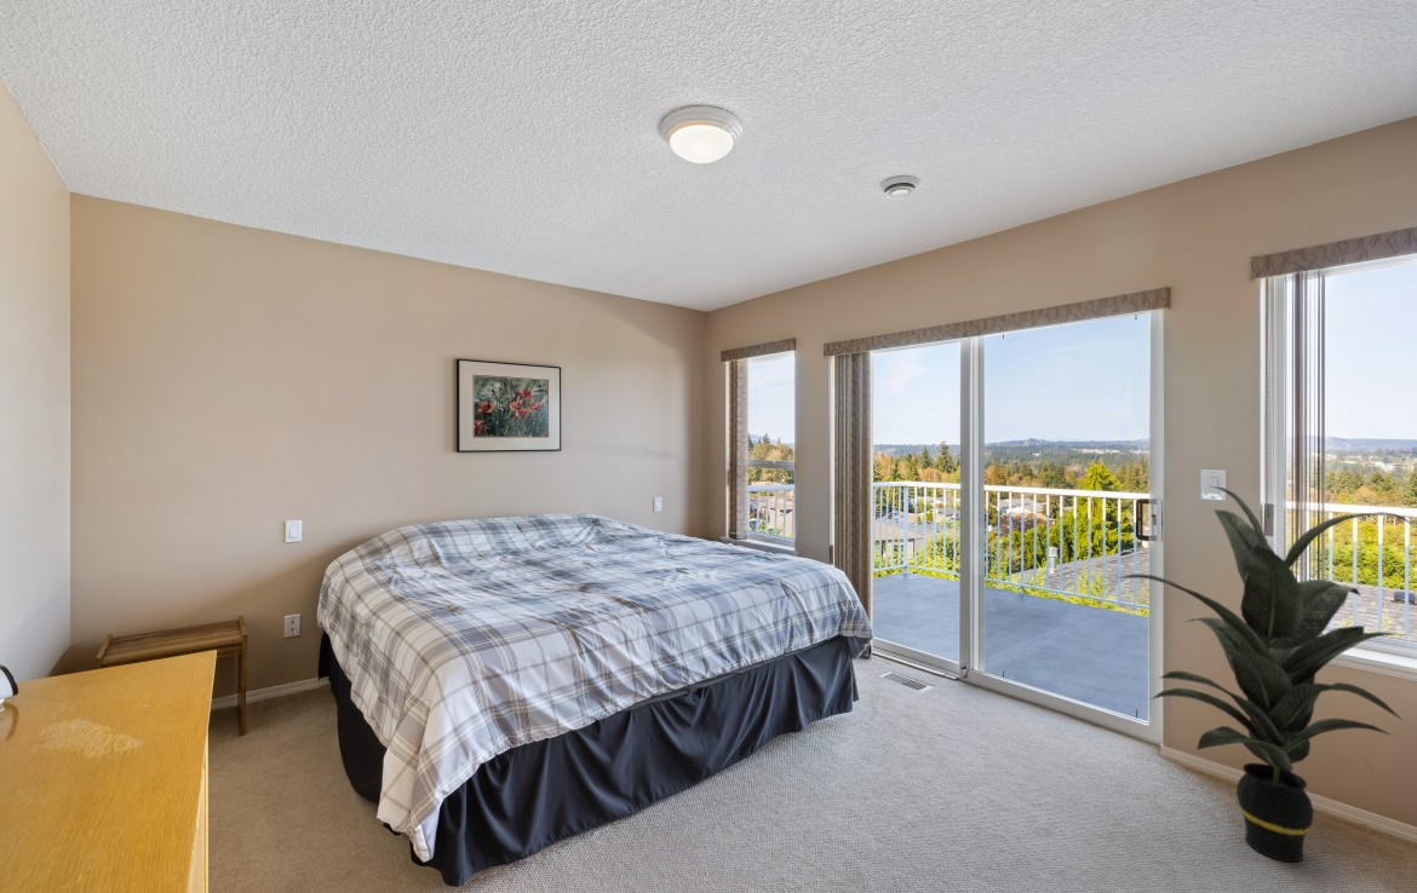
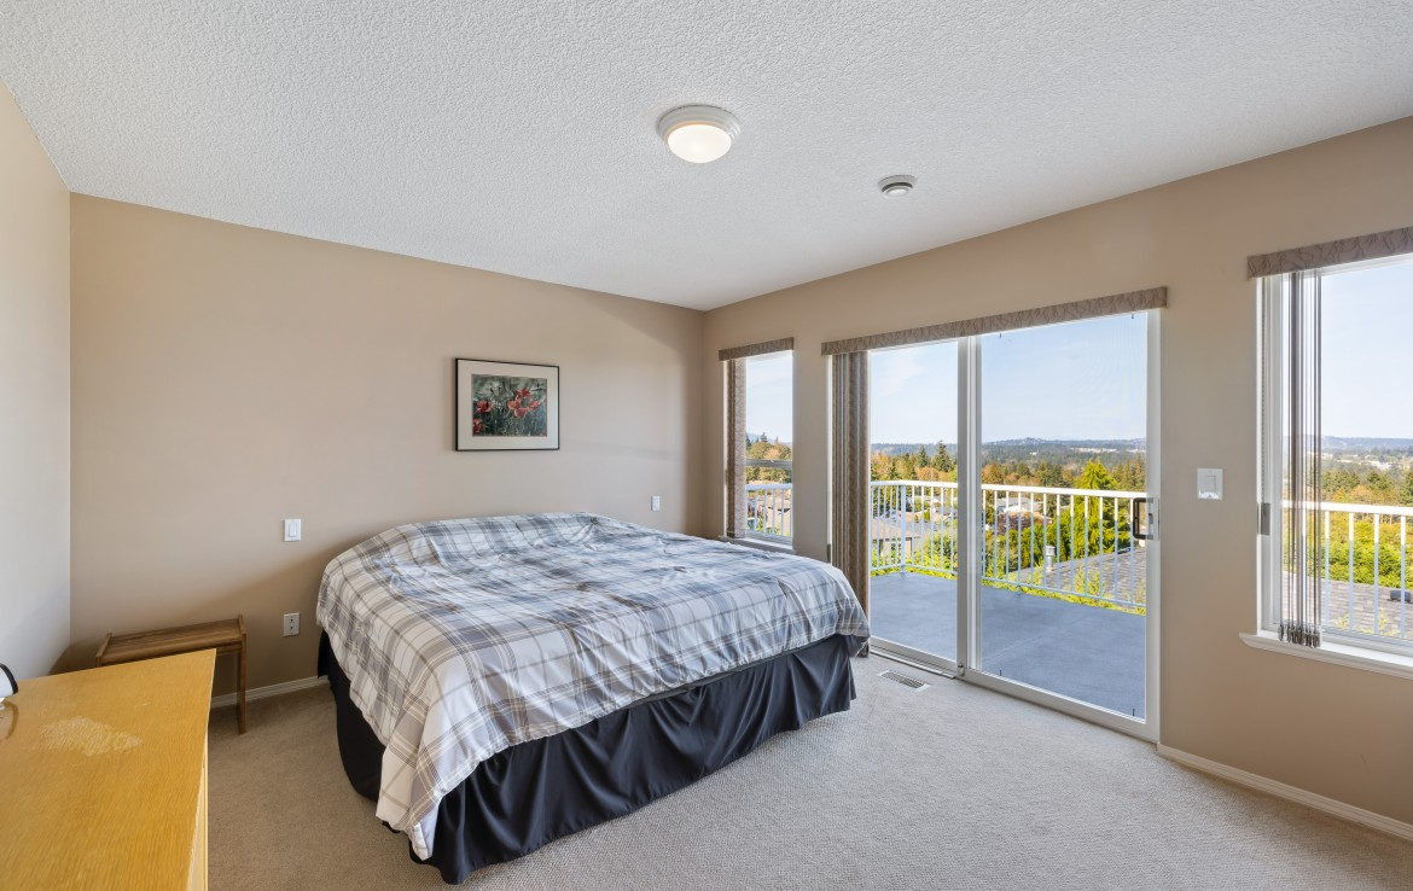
- indoor plant (1260, 663)
